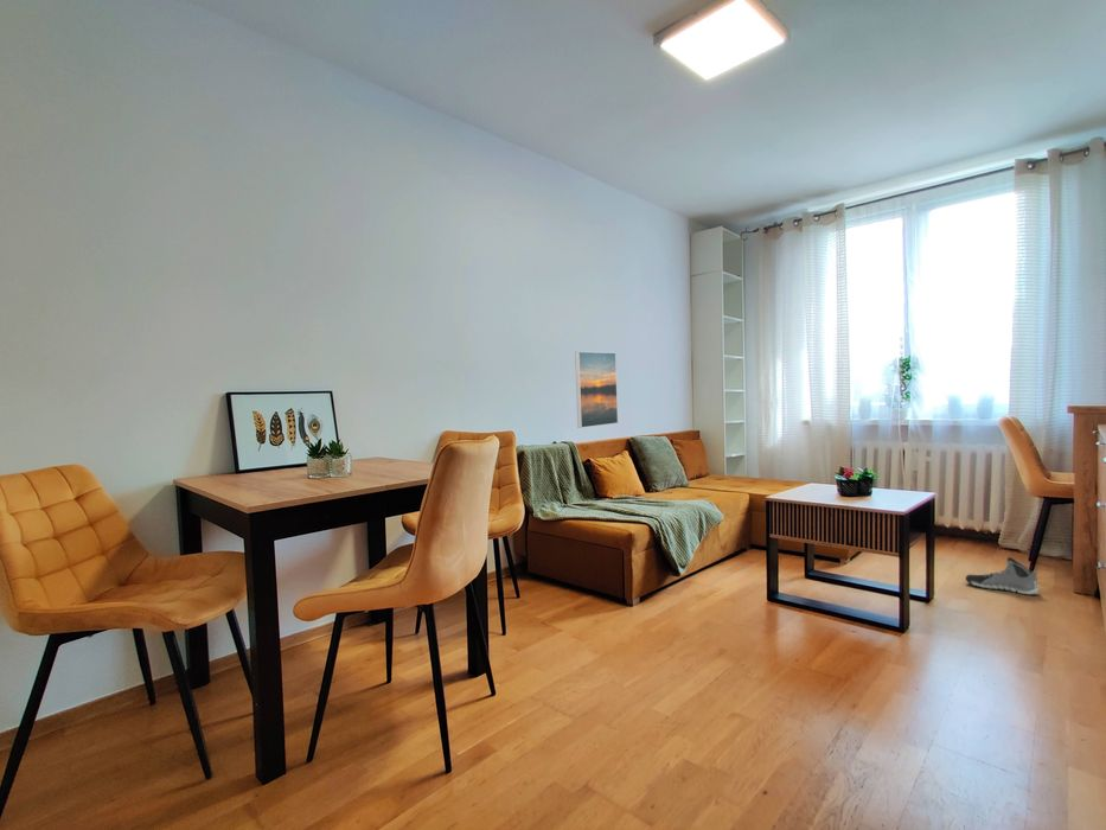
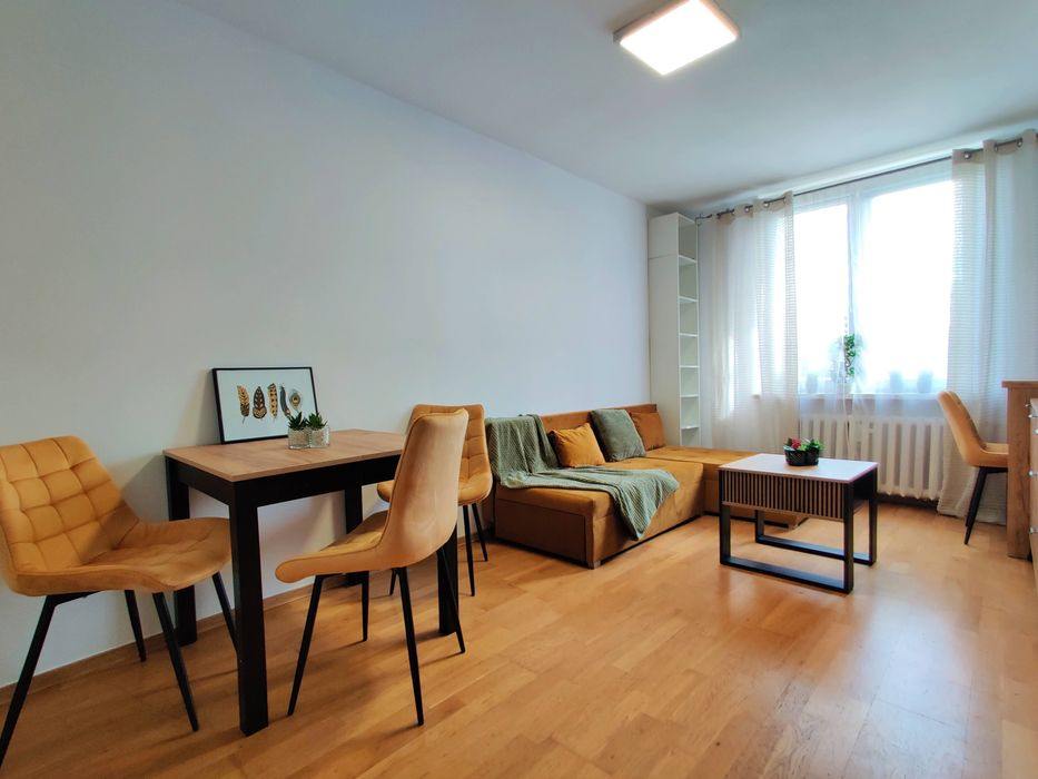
- sneaker (1000, 572)
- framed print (596, 389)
